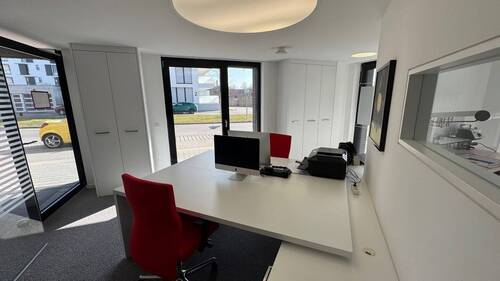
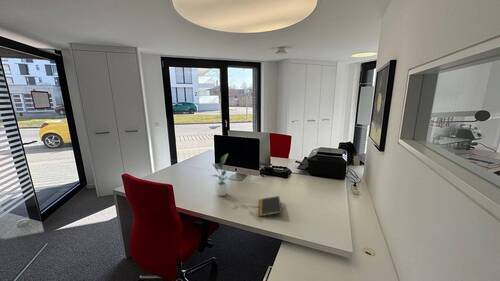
+ potted plant (221, 174)
+ notepad (269, 205)
